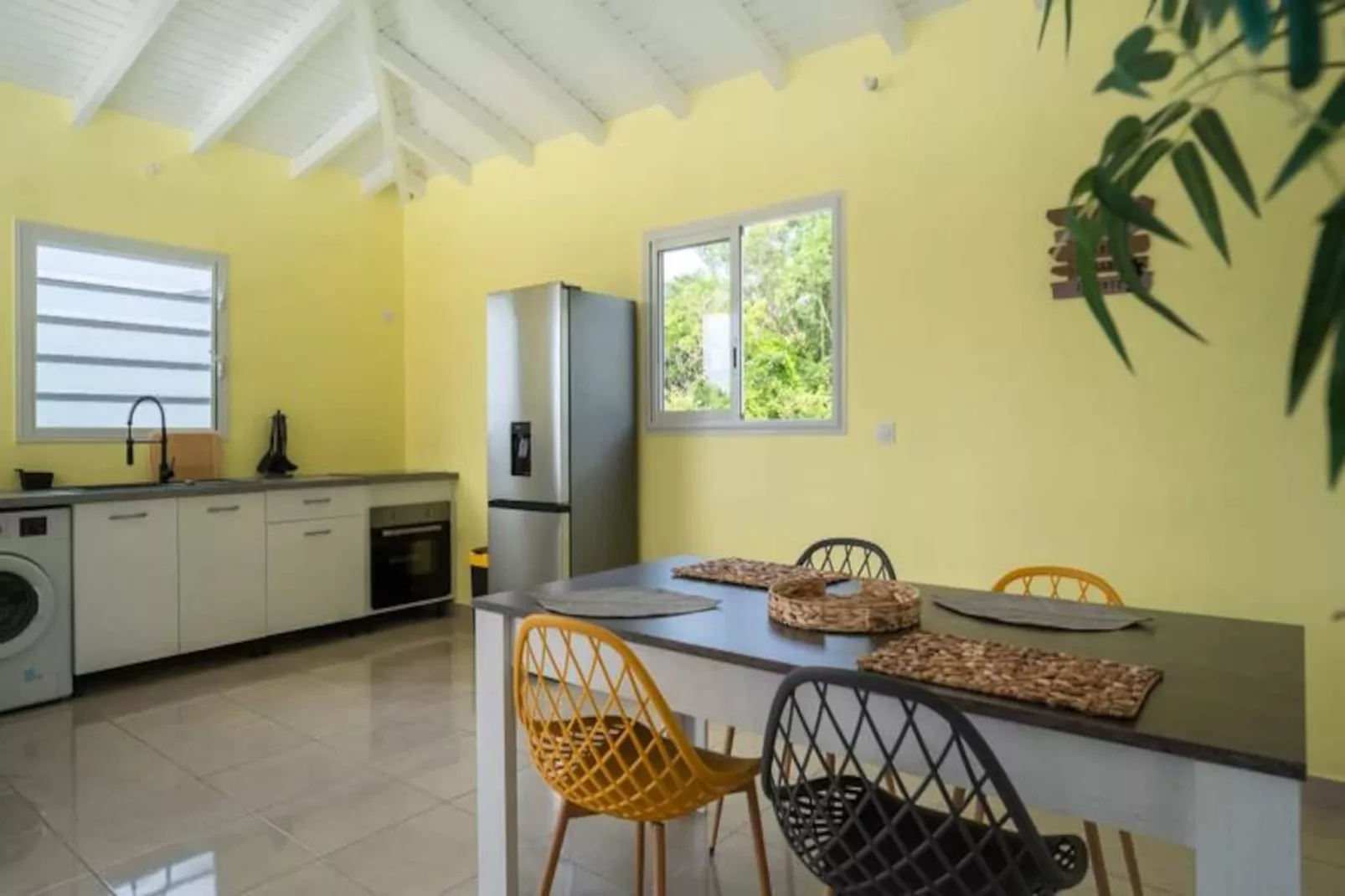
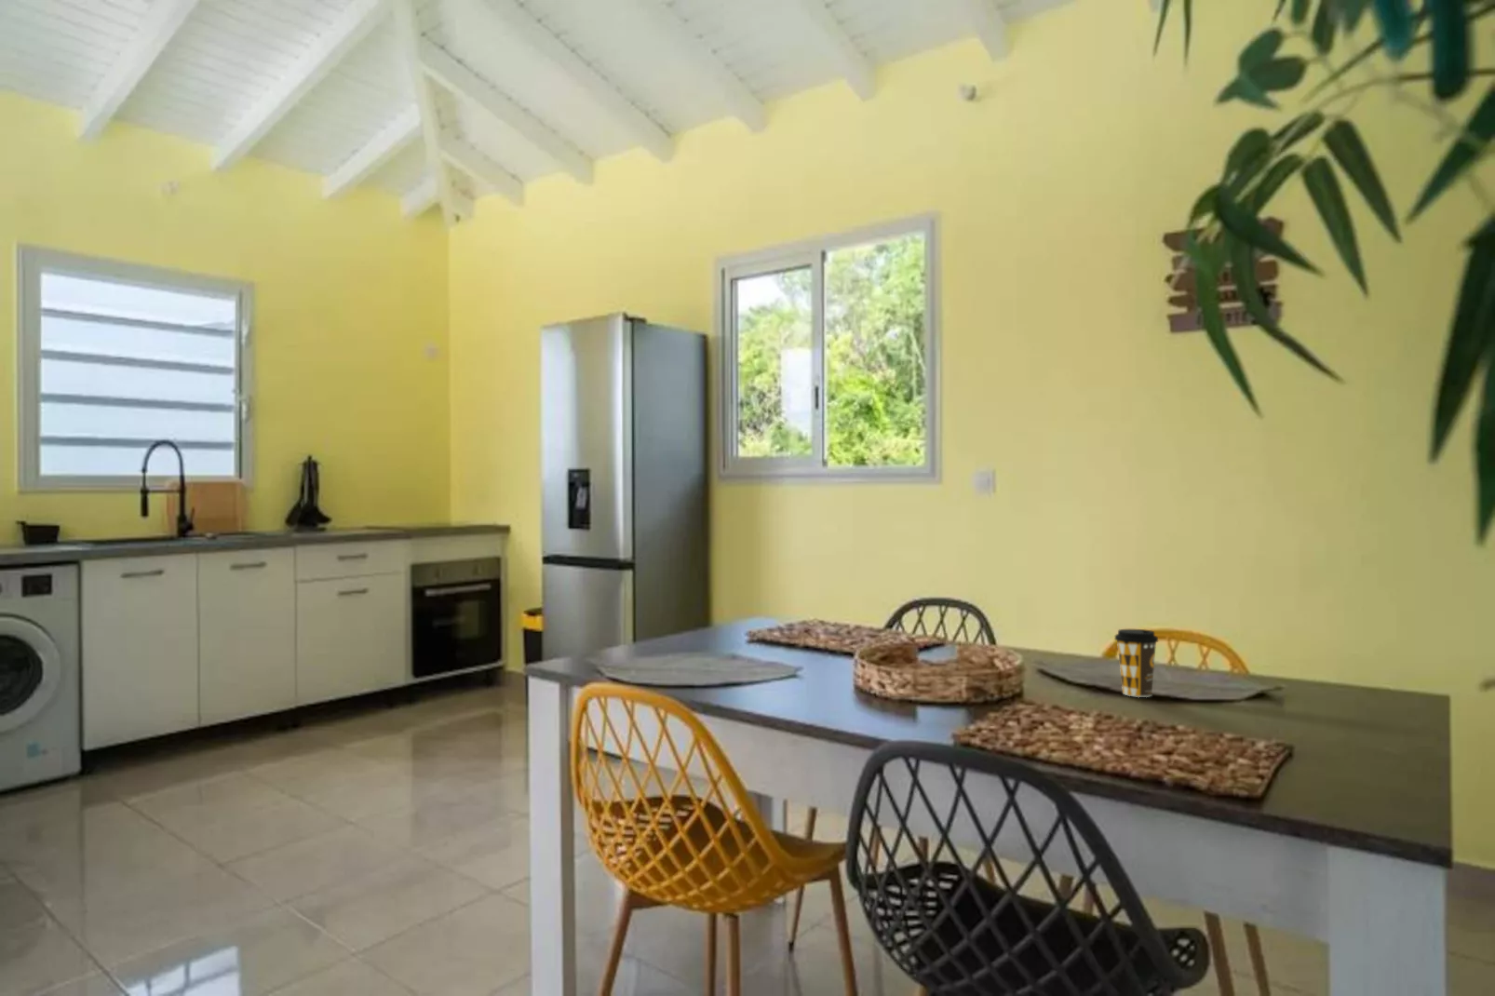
+ coffee cup (1136, 661)
